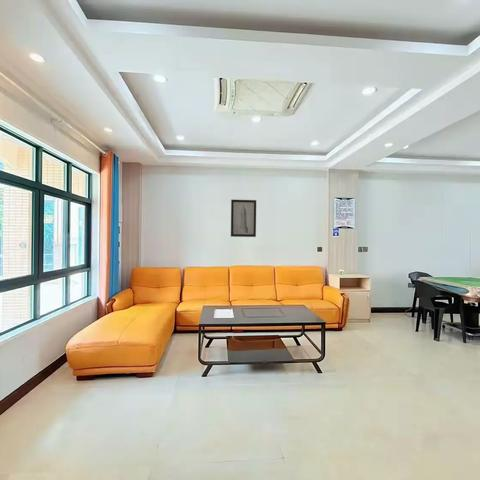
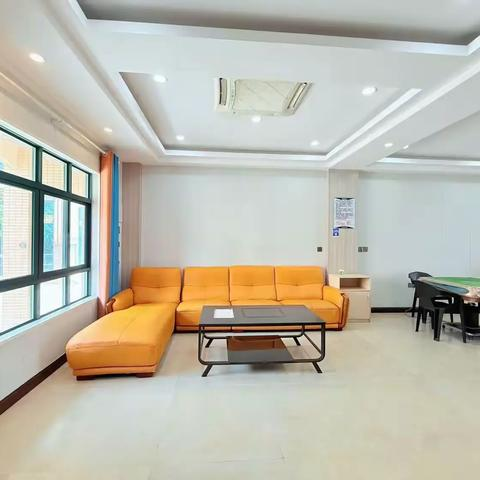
- wall art (243, 218)
